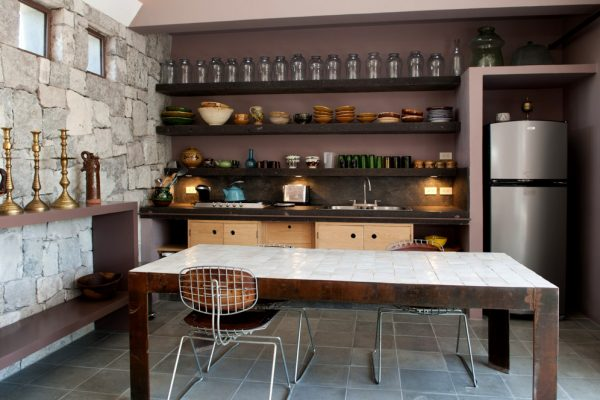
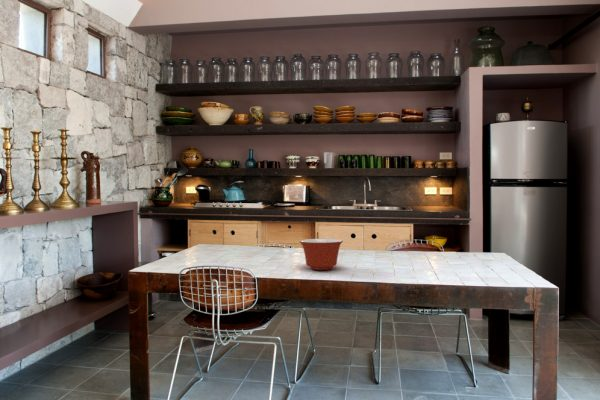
+ mixing bowl (321, 254)
